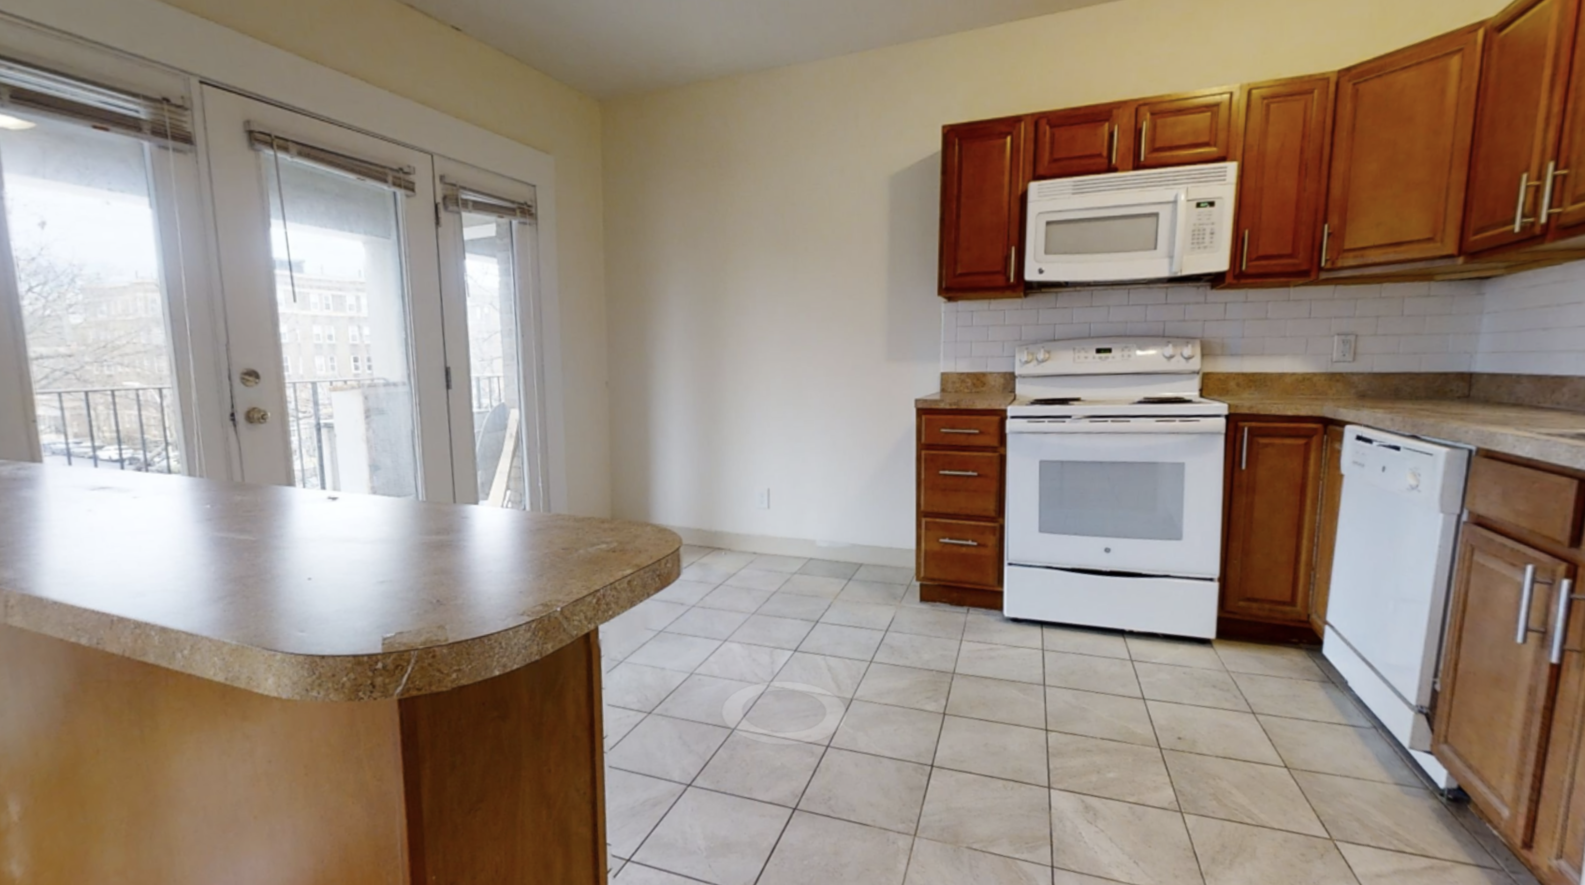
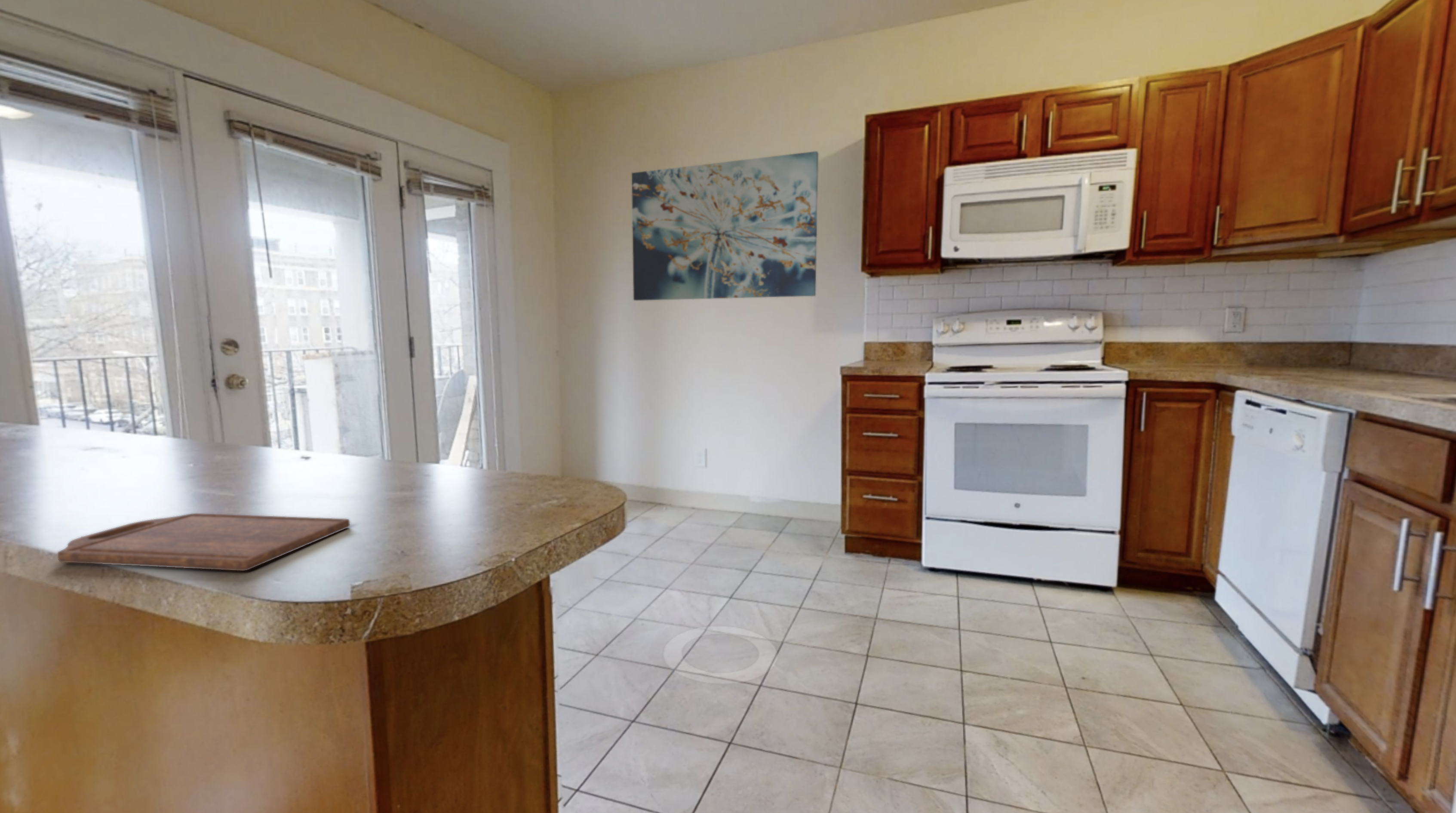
+ wall art (719, 231)
+ cutting board (203, 538)
